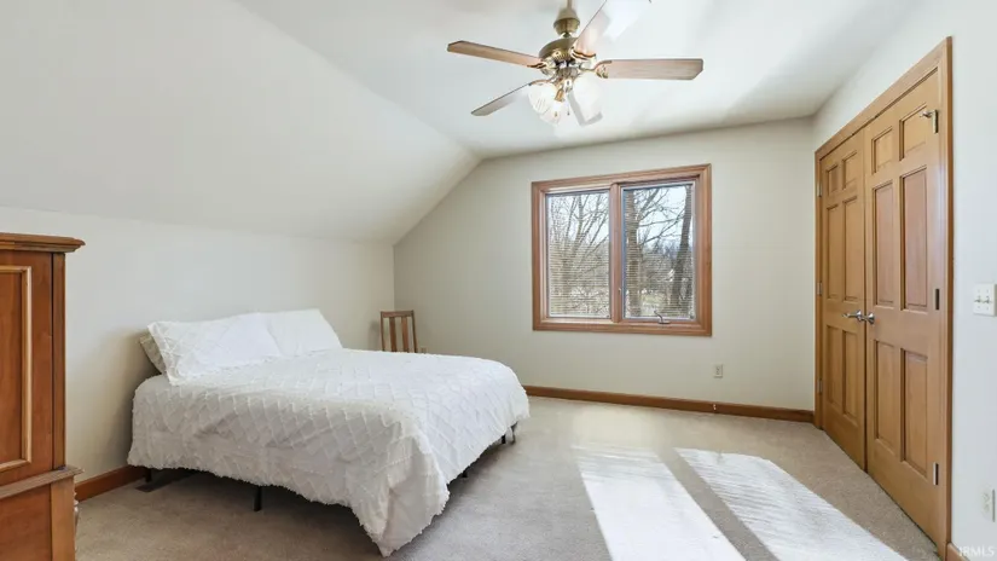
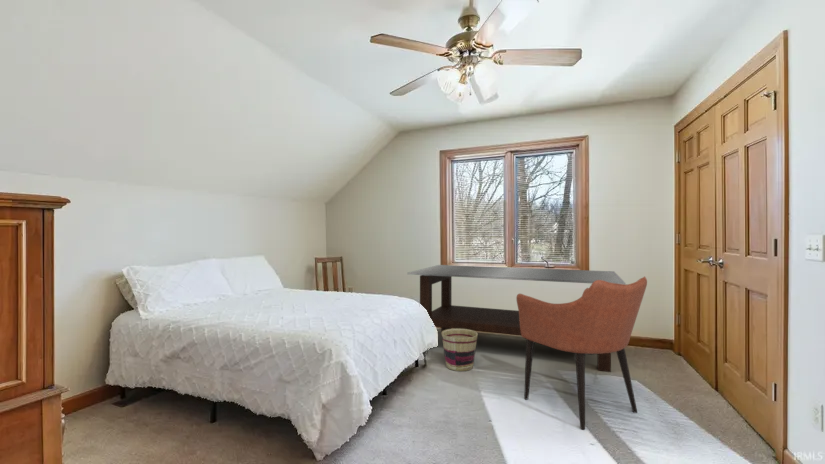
+ armchair (586, 340)
+ basket (459, 349)
+ coffee table (512, 310)
